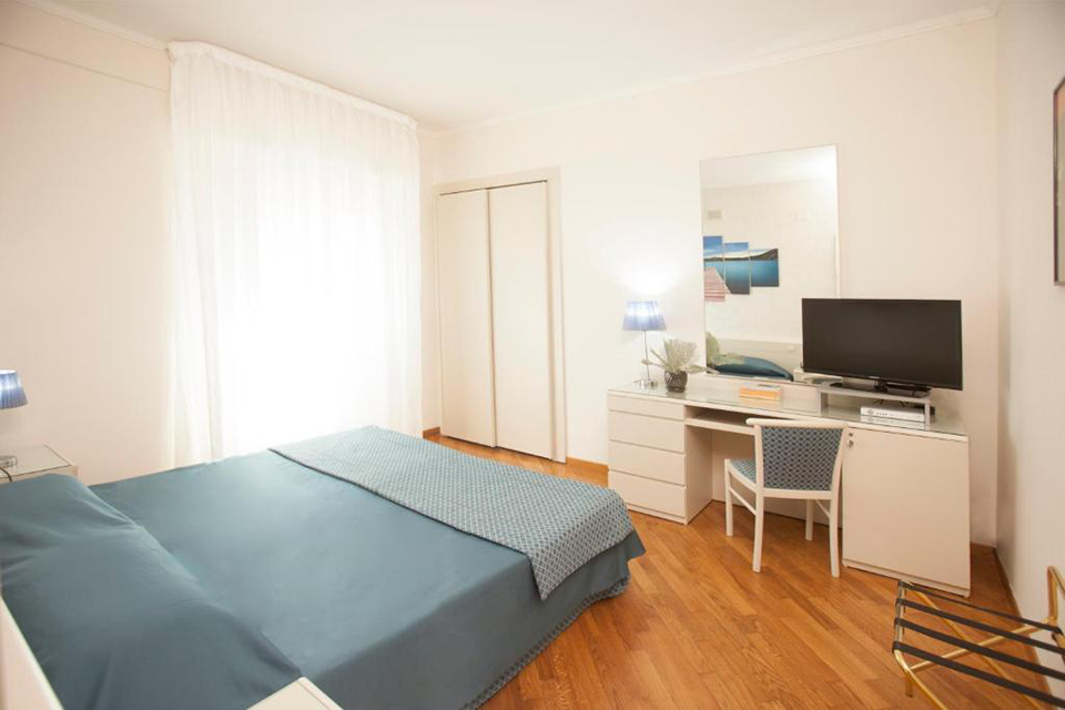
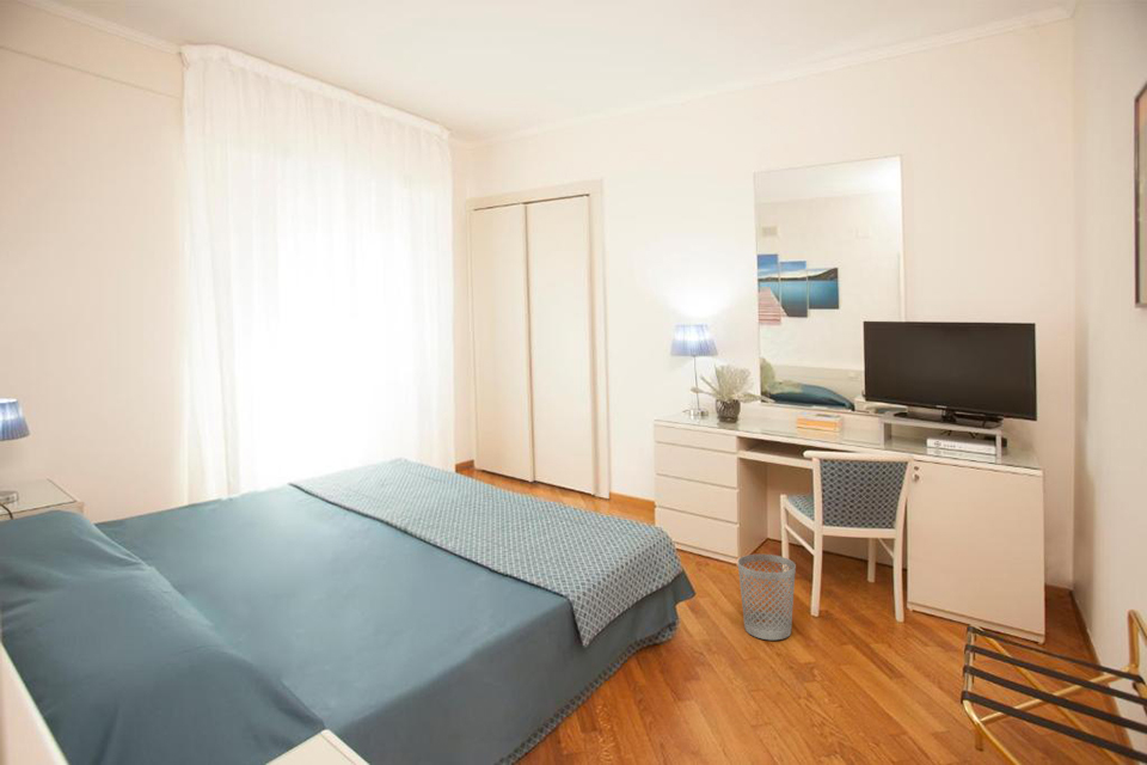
+ wastebasket (766, 596)
